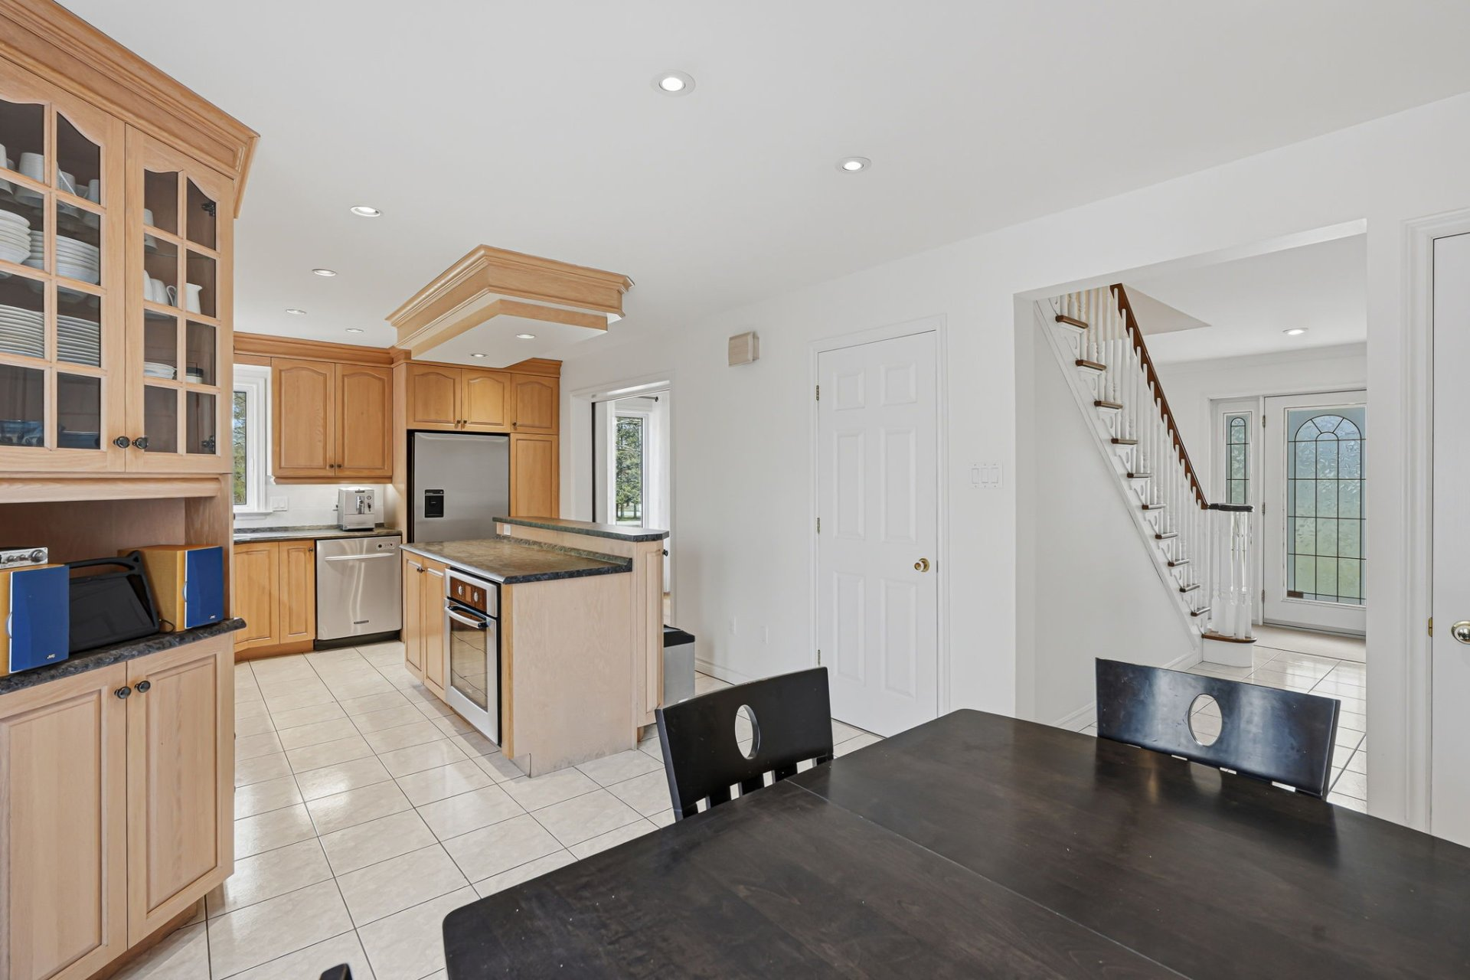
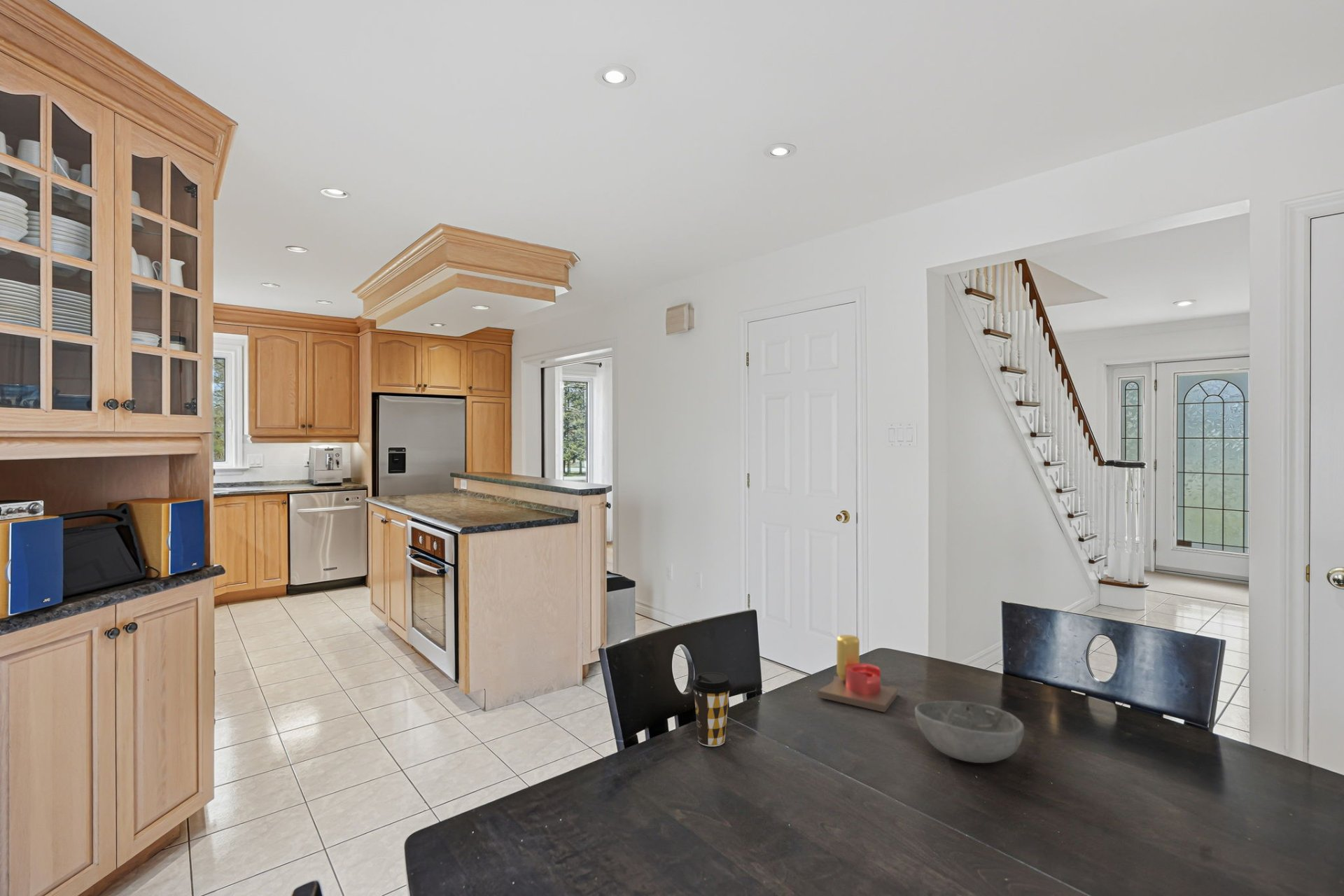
+ bowl (967, 733)
+ candle (858, 669)
+ coffee cup (711, 708)
